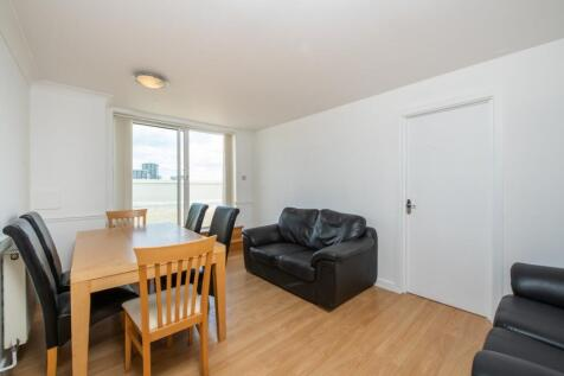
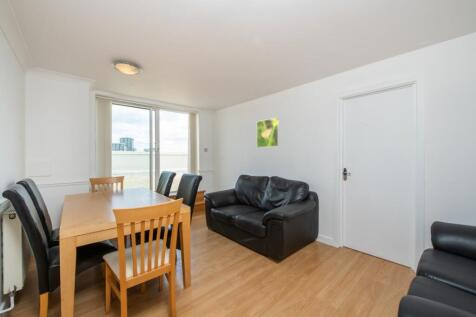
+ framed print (267, 133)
